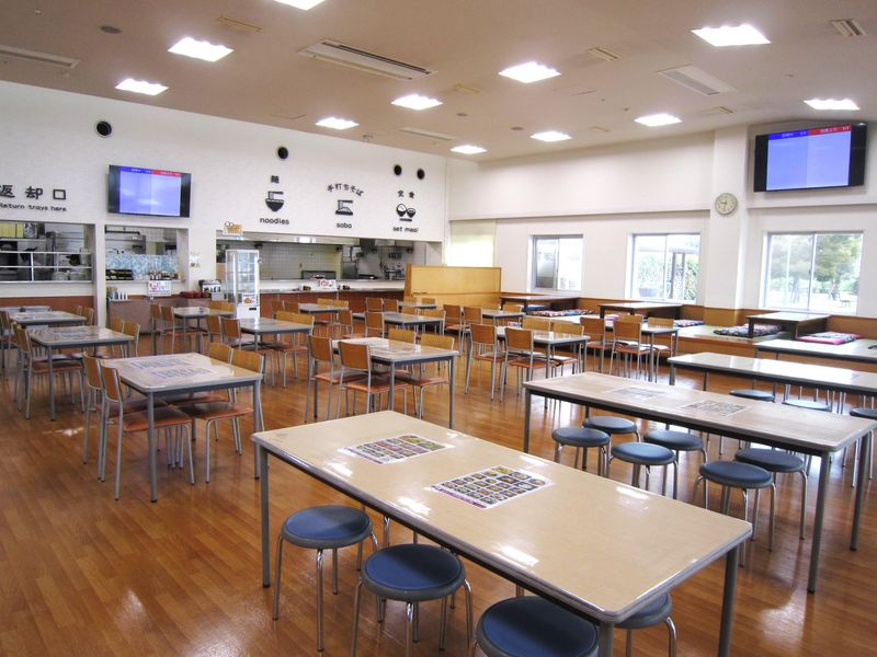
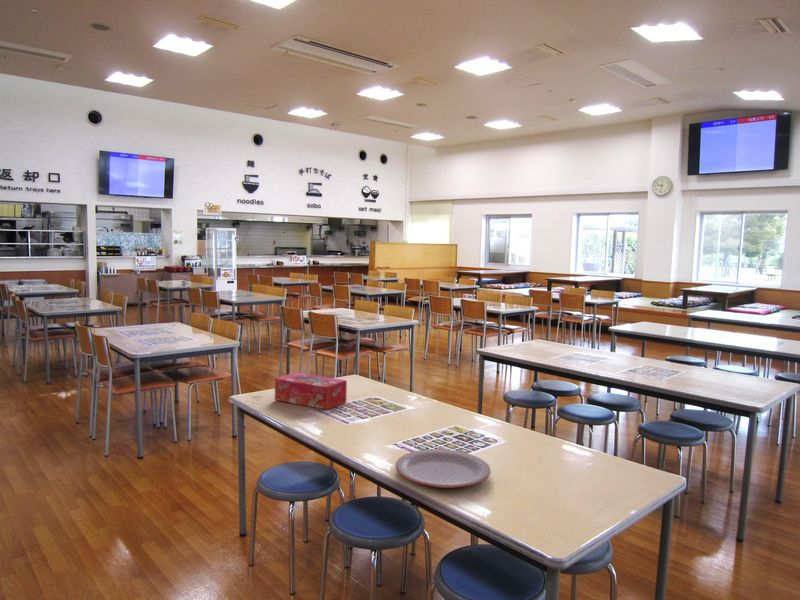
+ tissue box (310, 390)
+ plate (442, 469)
